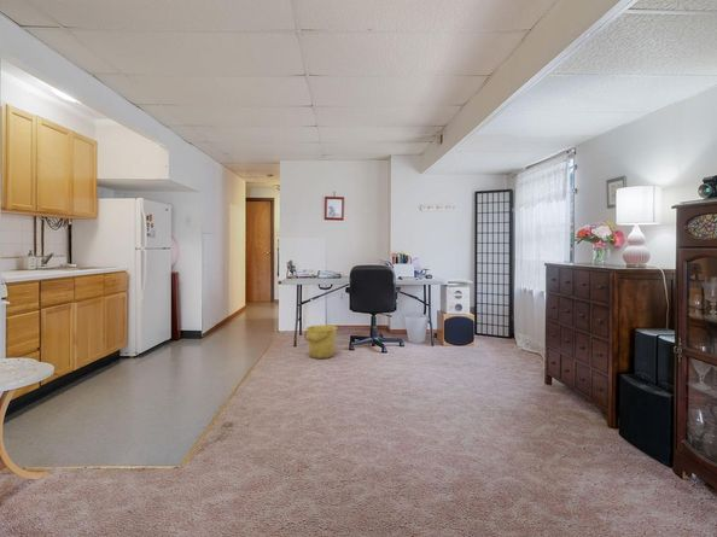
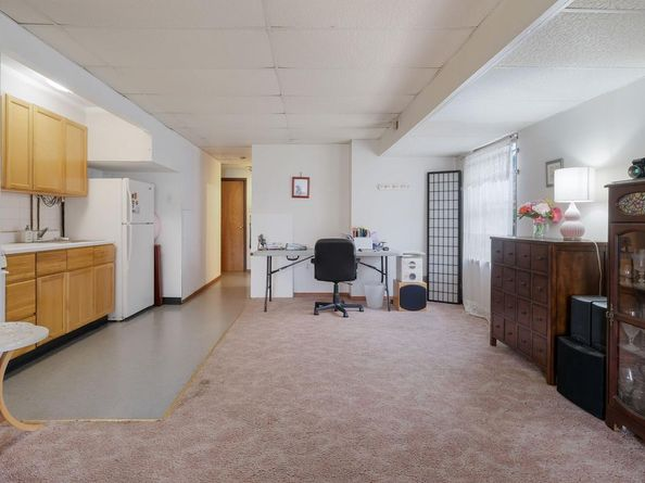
- bucket (321, 342)
